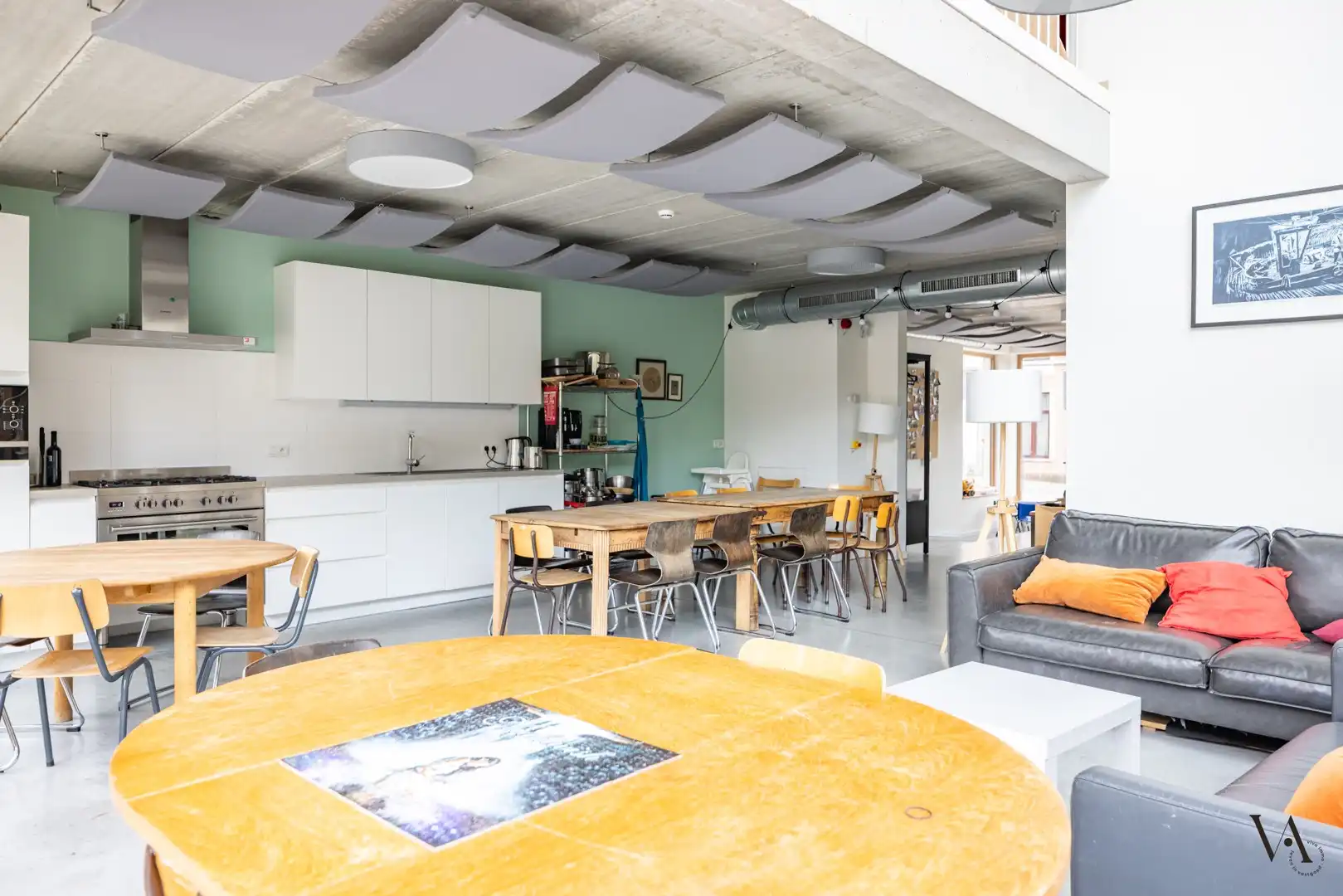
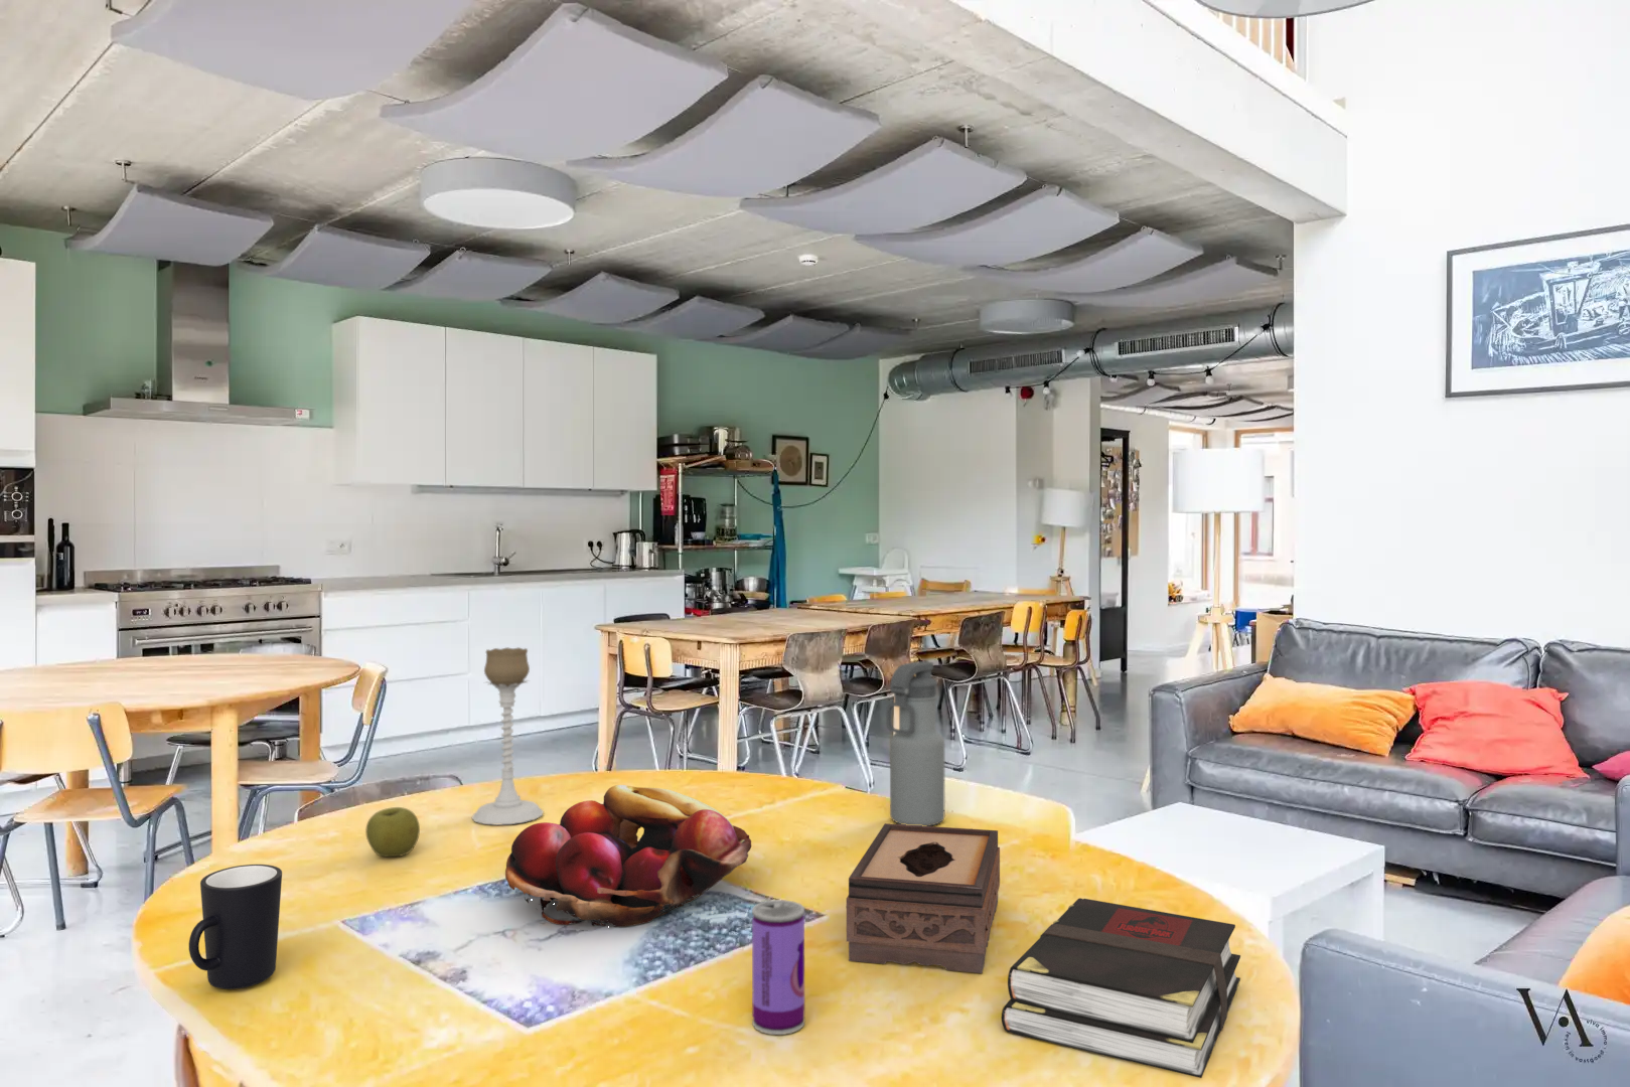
+ fruit basket (631, 846)
+ water bottle (916, 741)
+ book (1126, 973)
+ tissue box (928, 890)
+ beverage can (778, 966)
+ mug (233, 932)
+ apple (393, 832)
+ candle holder (506, 733)
